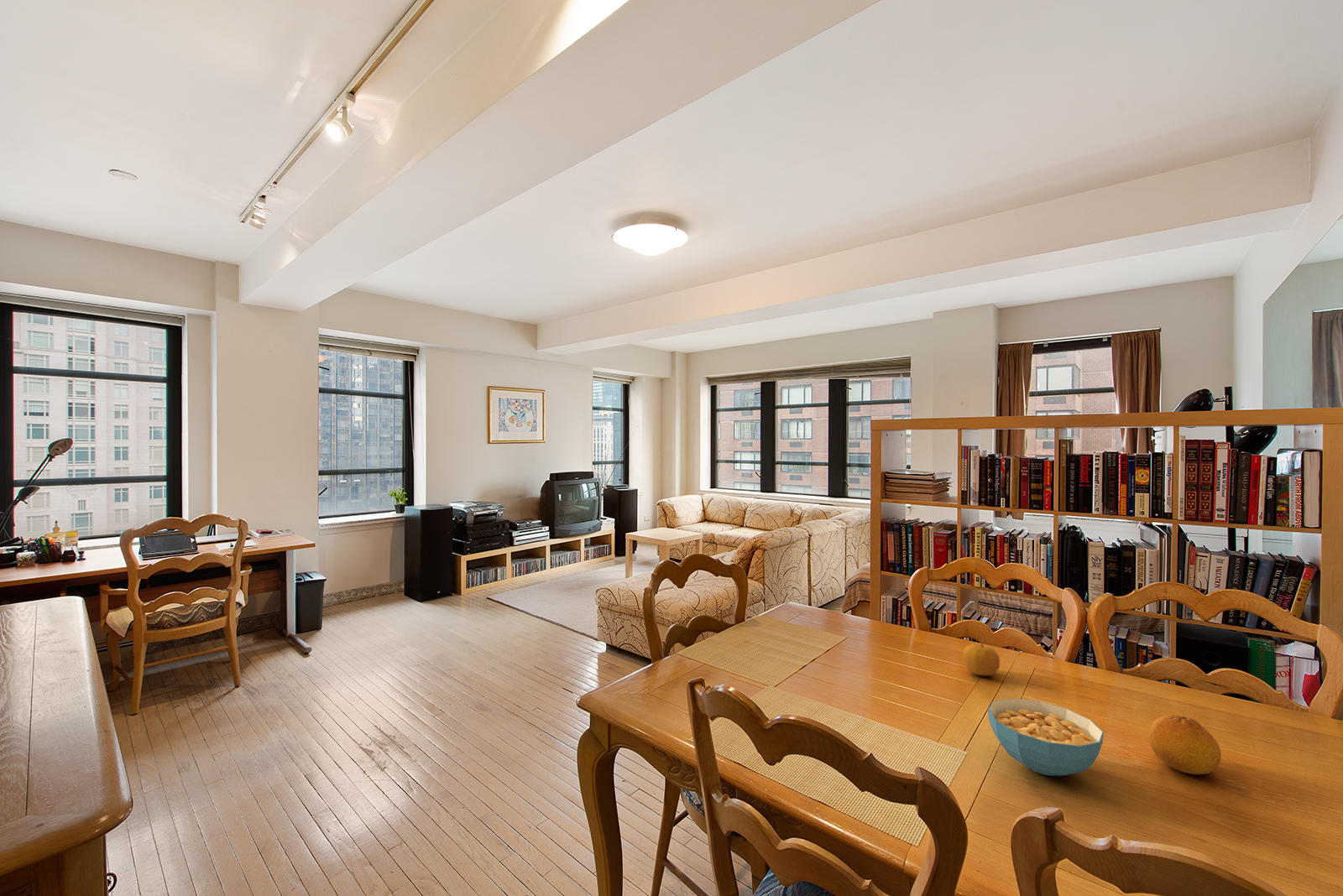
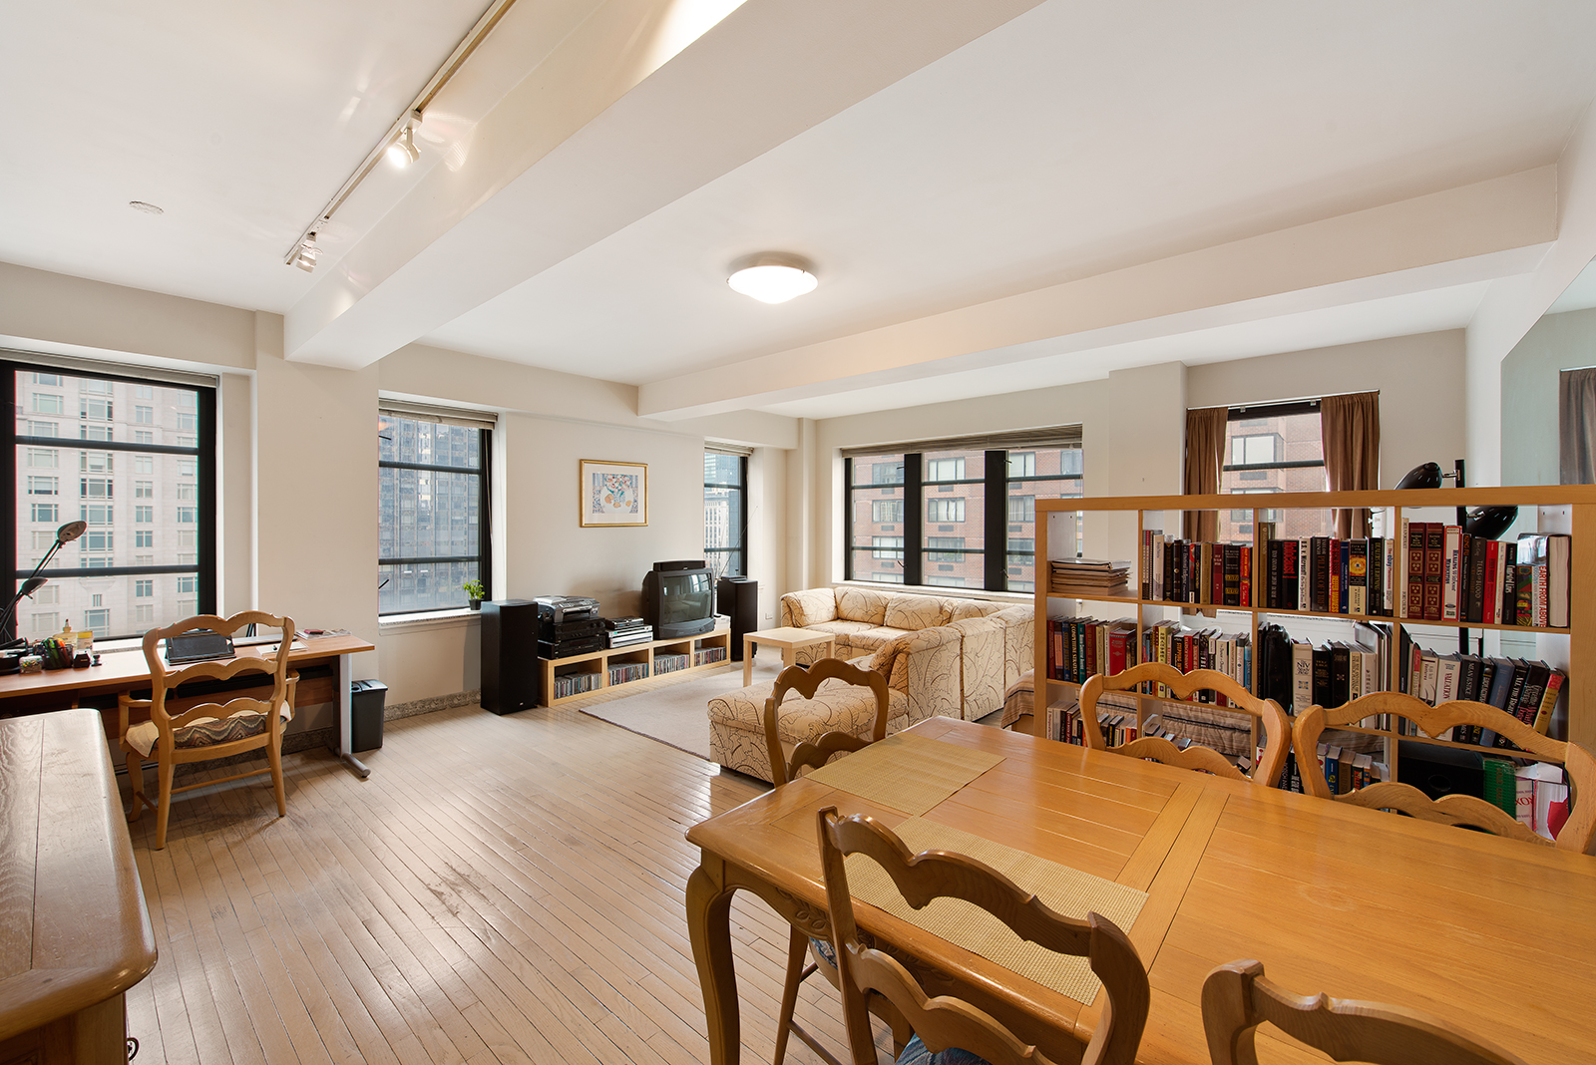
- fruit (1183, 742)
- cereal bowl (1043, 743)
- fruit (980, 656)
